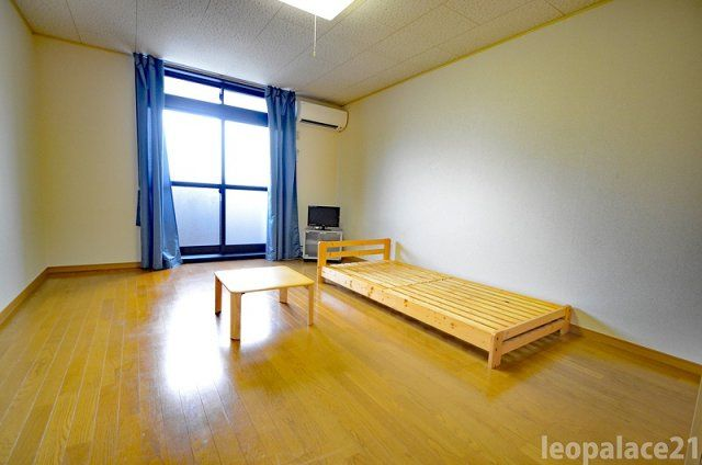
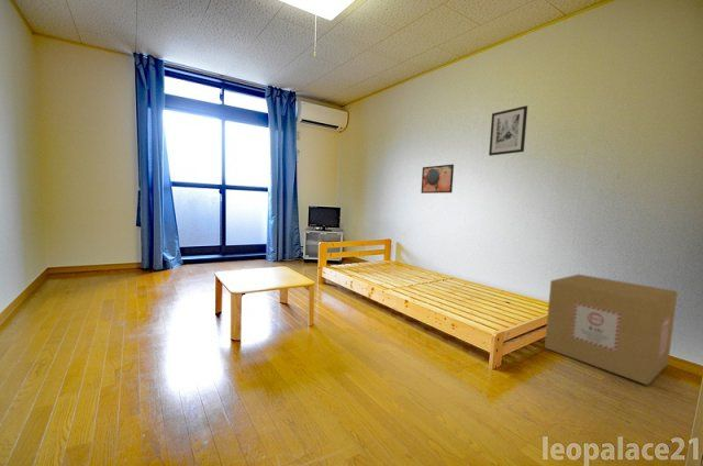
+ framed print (436, 179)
+ cardboard box (606, 321)
+ wall art (506, 132)
